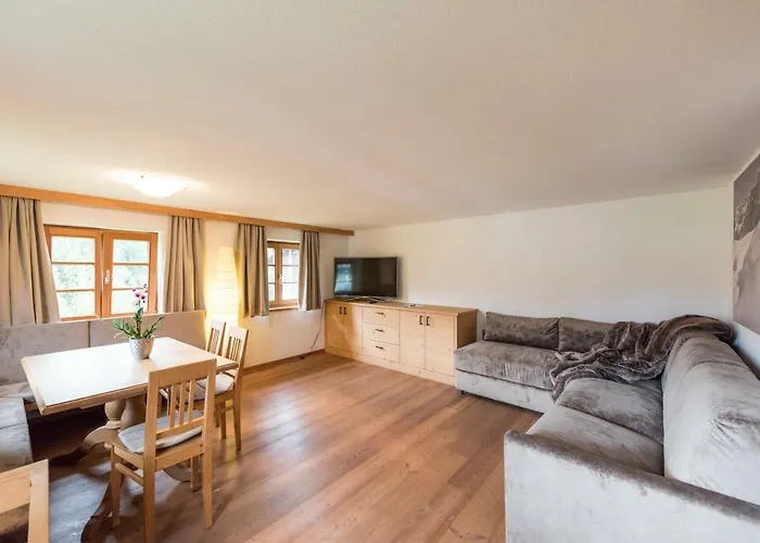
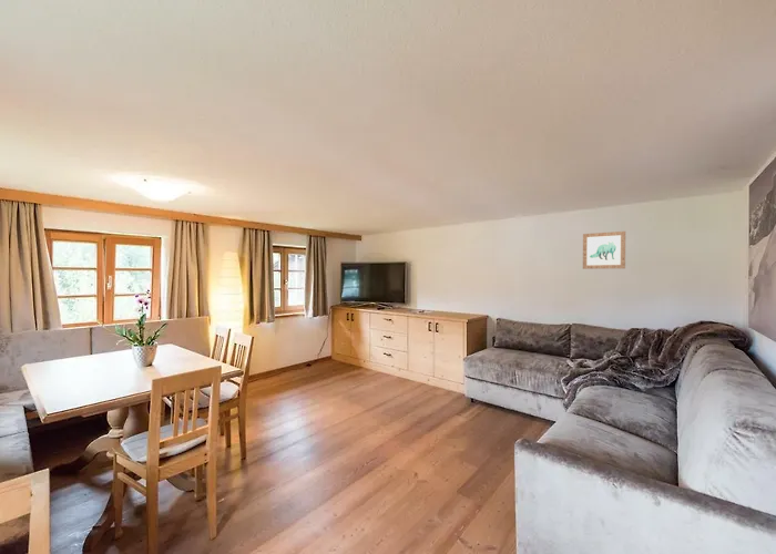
+ wall art (603, 250)
